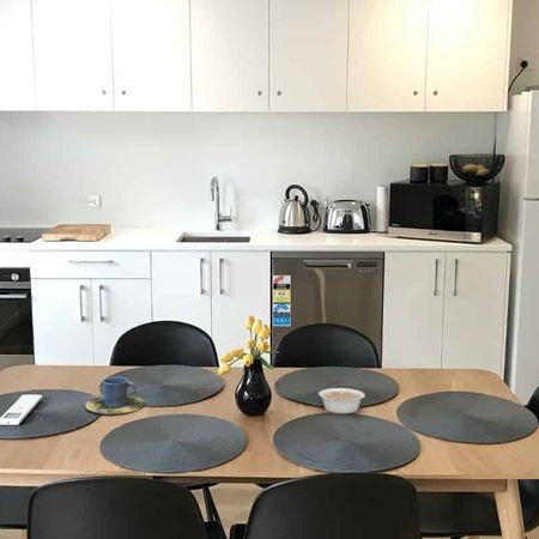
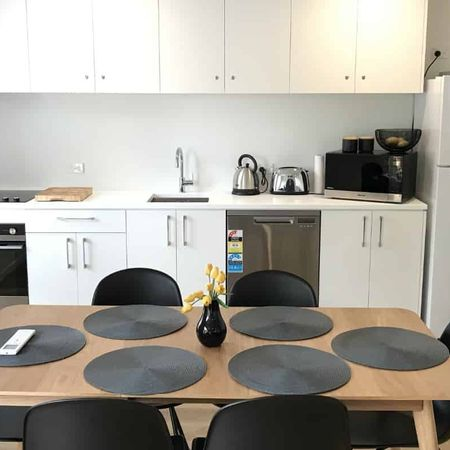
- cup (115, 392)
- legume (343, 400)
